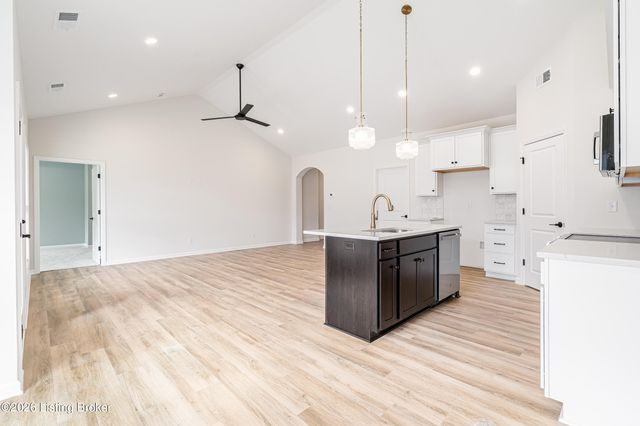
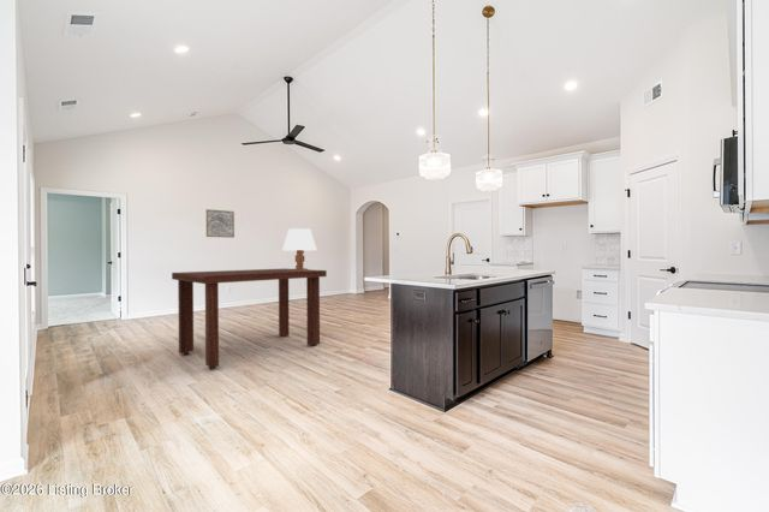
+ wall art (220, 224)
+ dining table (279, 310)
+ table lamp (299, 249)
